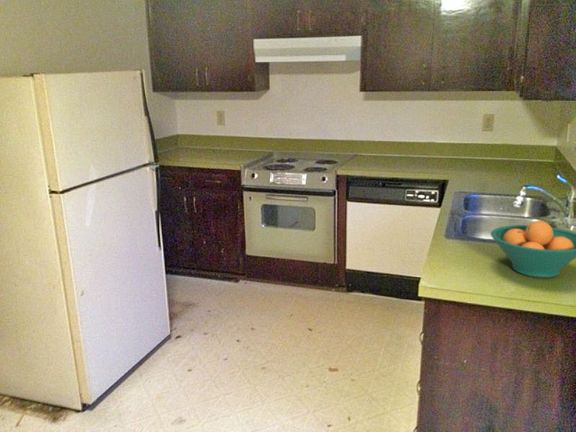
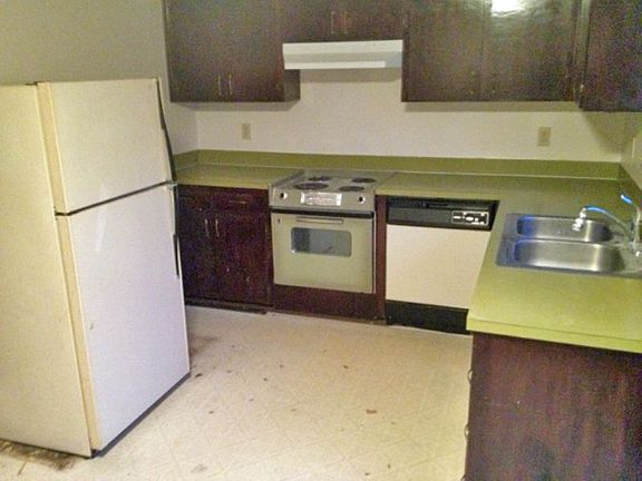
- fruit bowl (538, 246)
